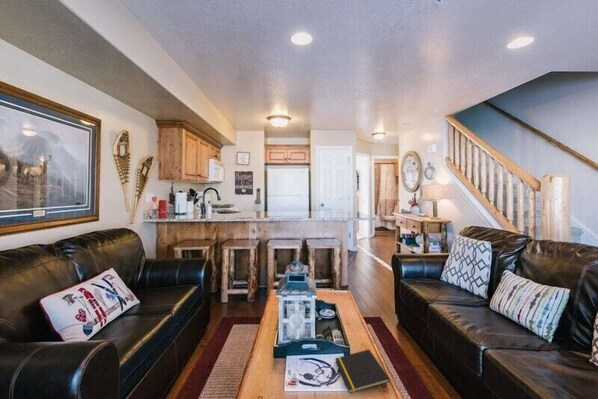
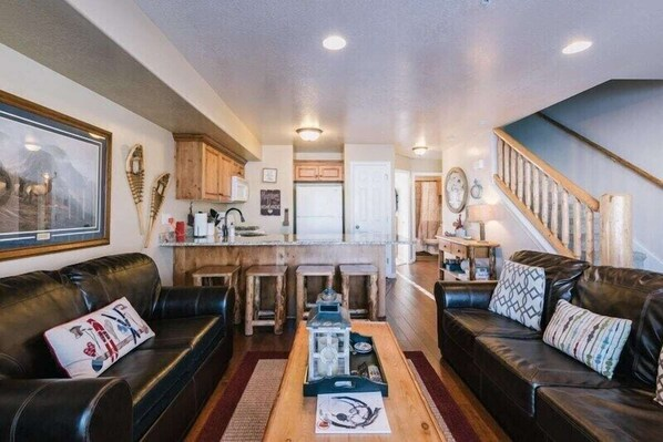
- notepad (360, 369)
